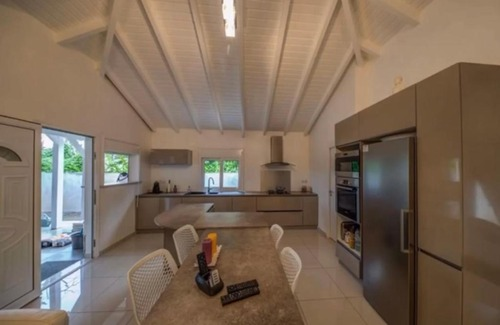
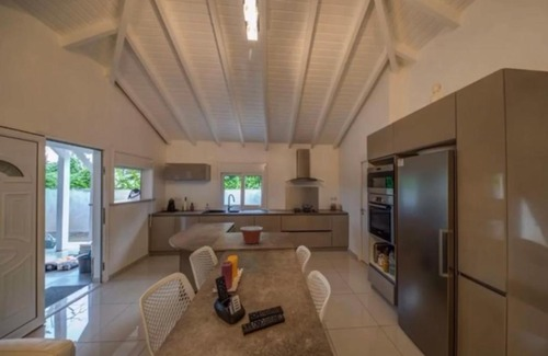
+ mixing bowl (251, 236)
